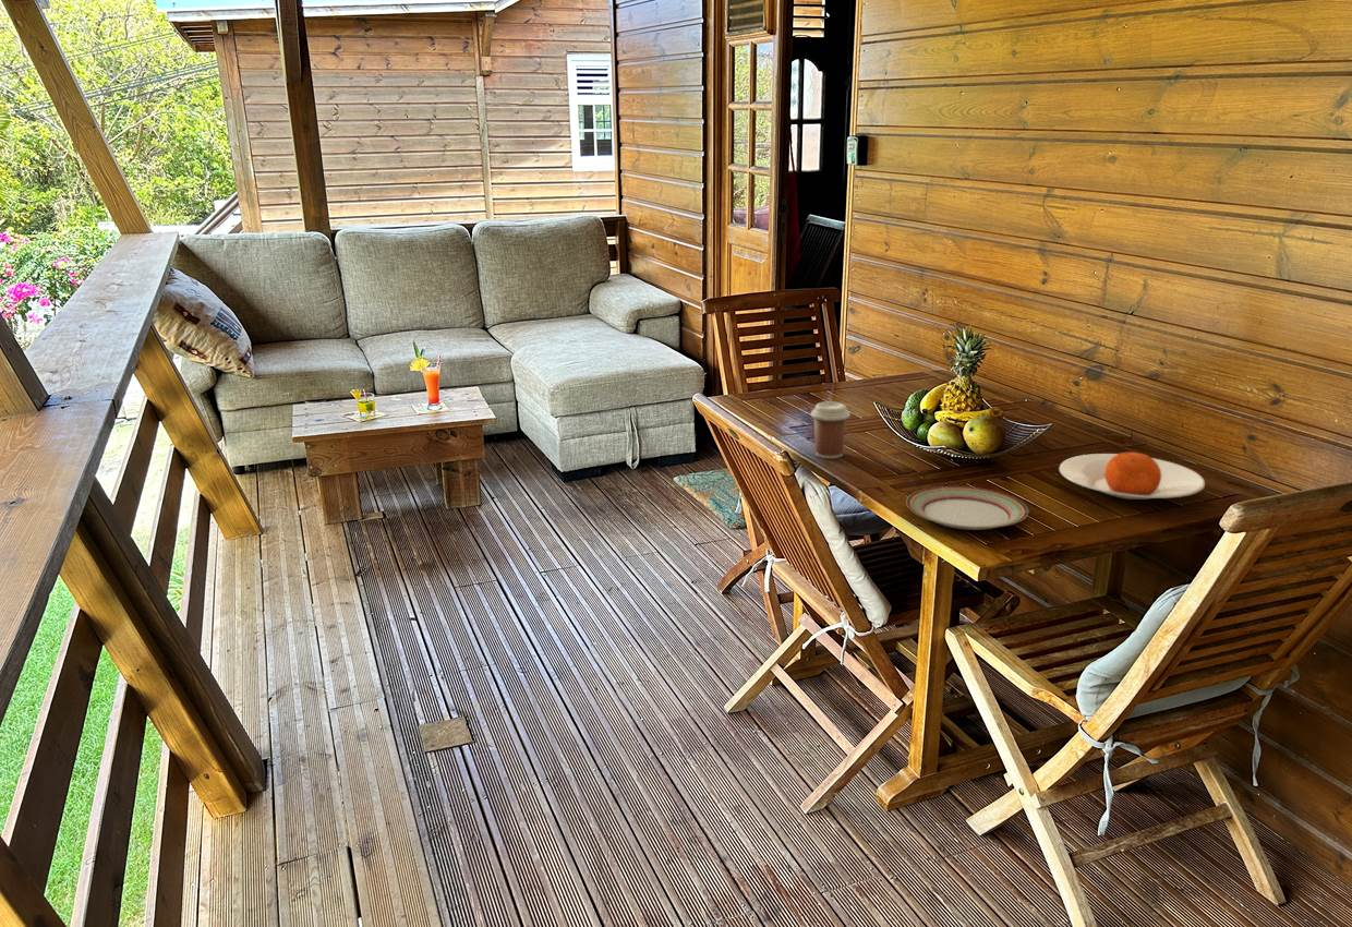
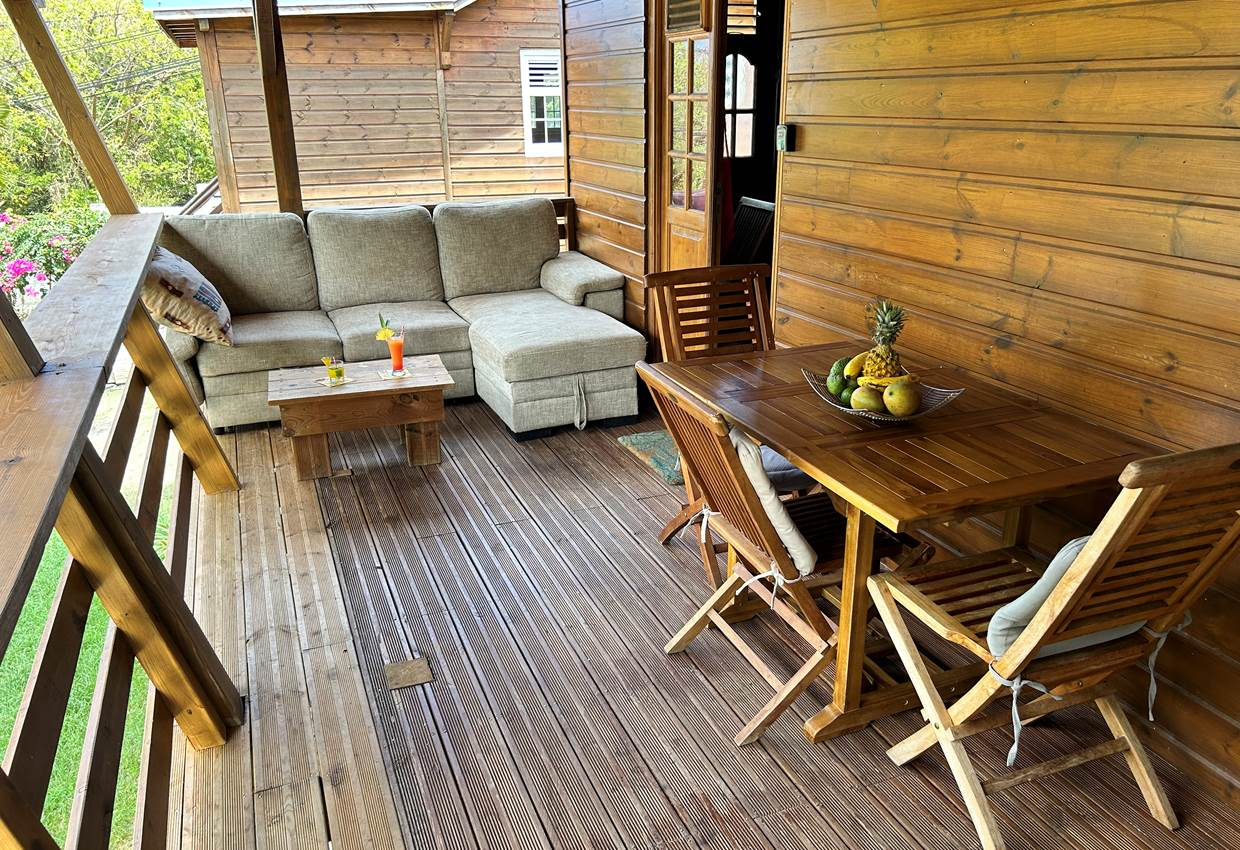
- coffee cup (830, 430)
- plate (1131, 469)
- plate (965, 510)
